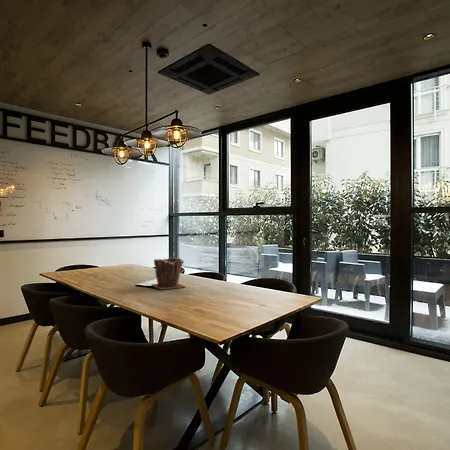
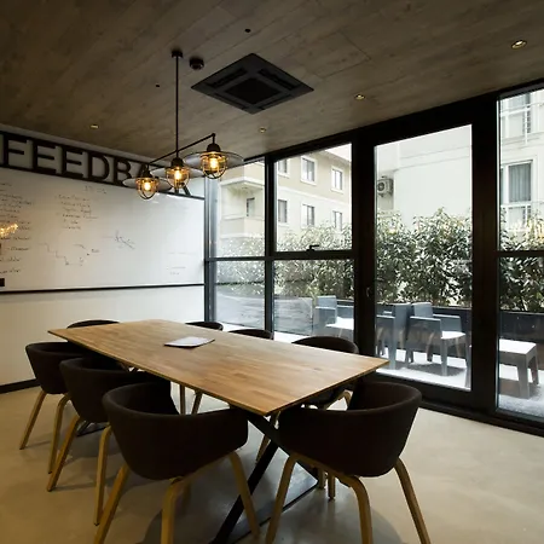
- plant pot (168, 272)
